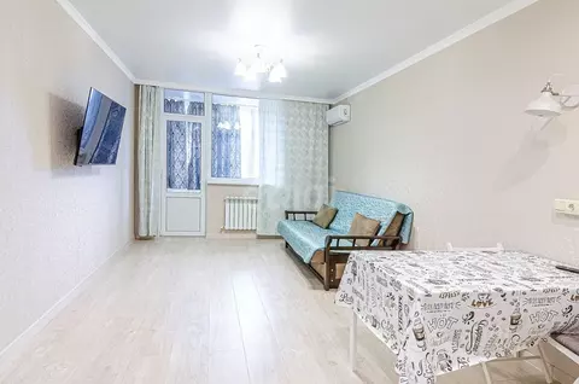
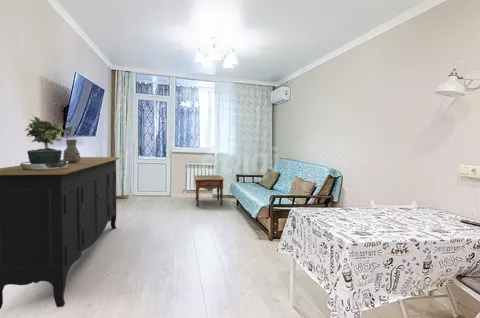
+ sideboard (75, 209)
+ potted plant (45, 142)
+ decorative vase (71, 151)
+ side table (208, 189)
